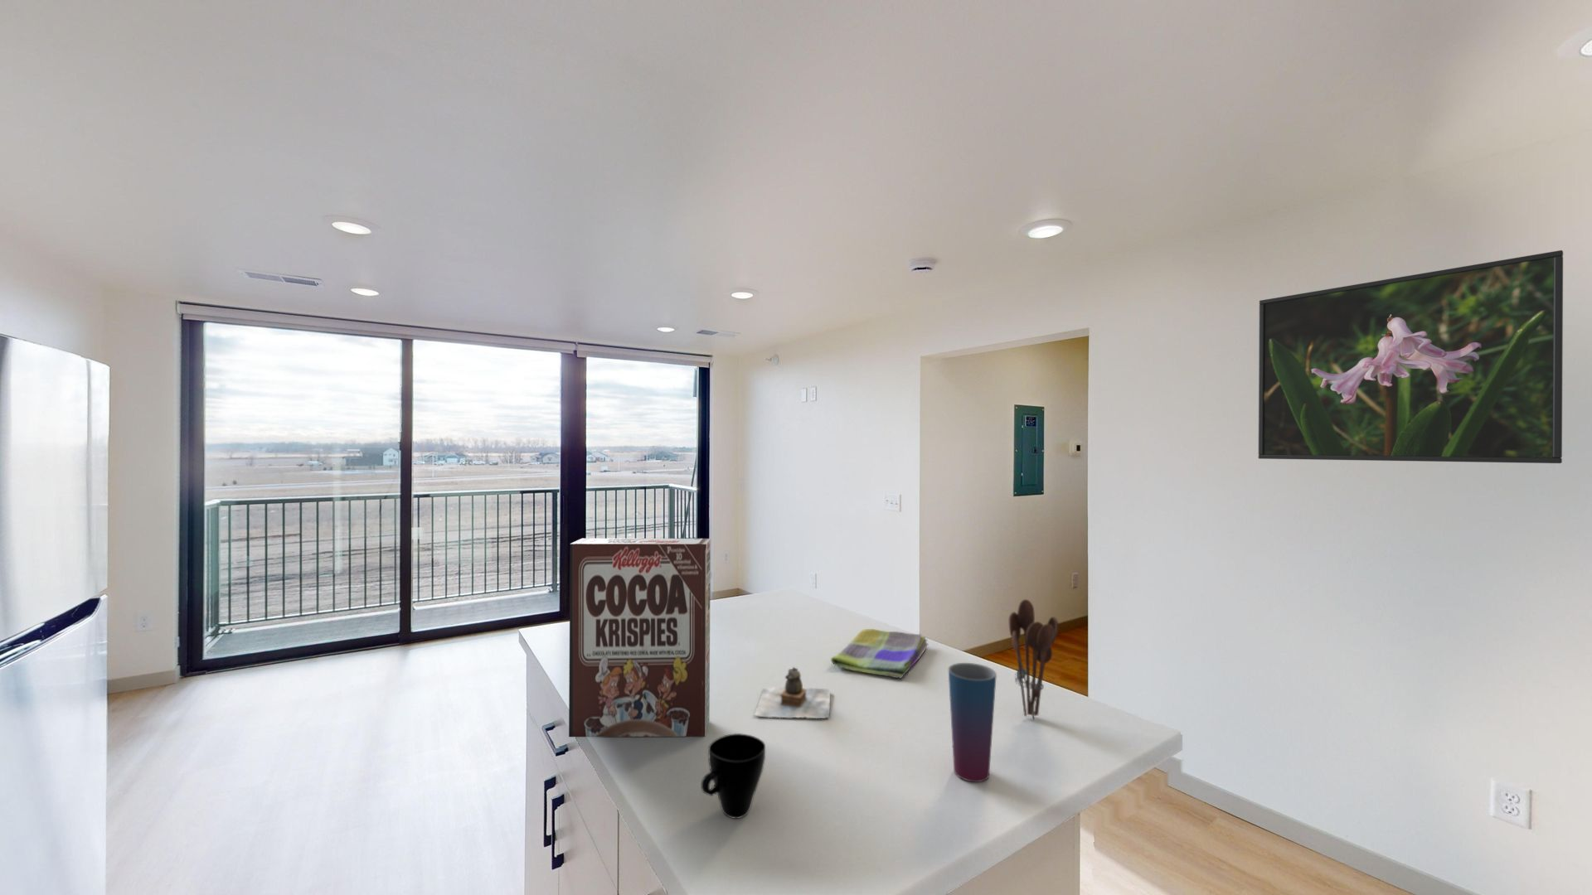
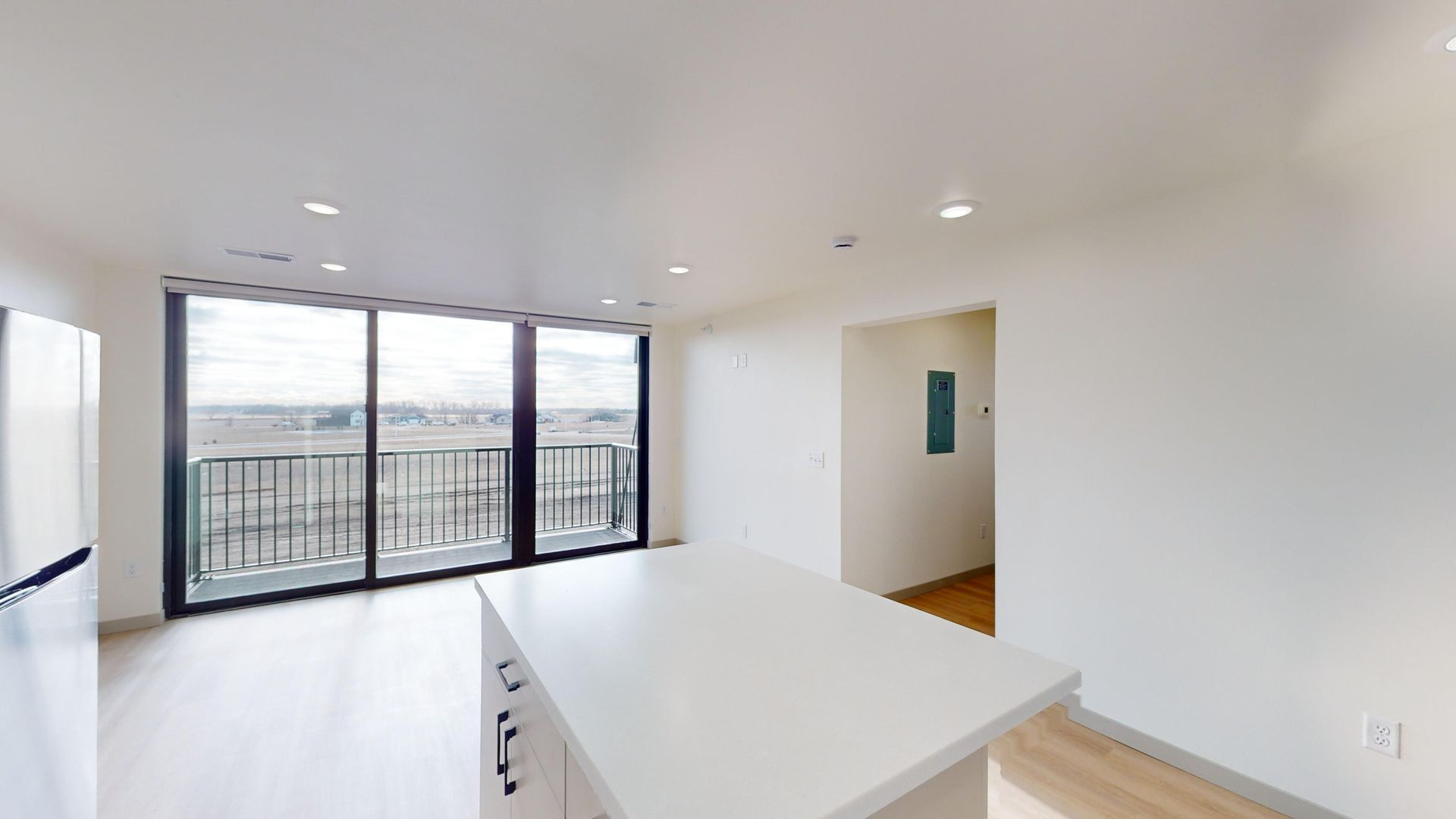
- cup (971, 722)
- cereal box (642, 634)
- cup (729, 784)
- teapot (793, 684)
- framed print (1388, 369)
- utensil holder (1032, 660)
- dish towel (880, 650)
